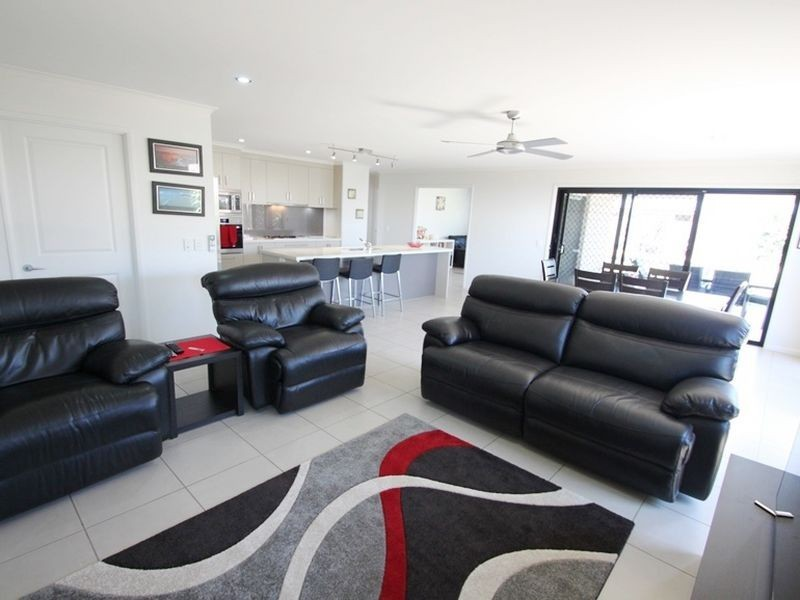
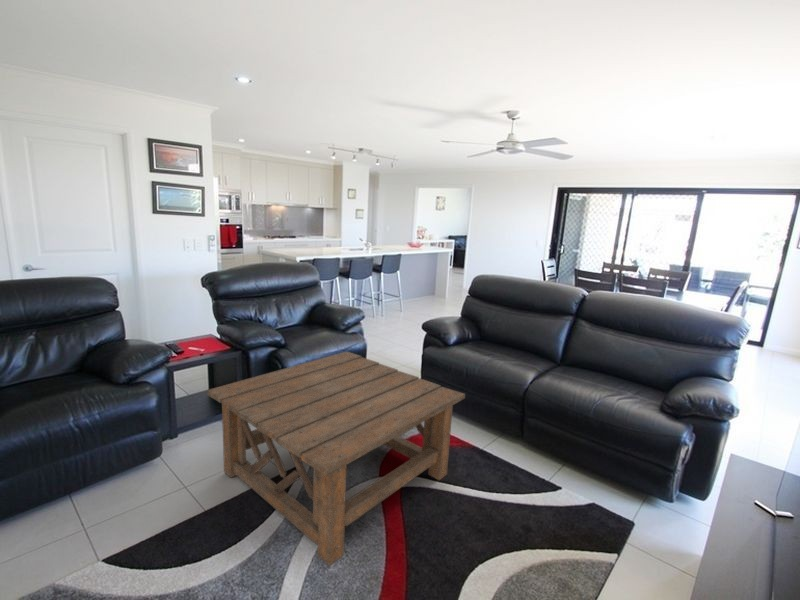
+ coffee table (338, 433)
